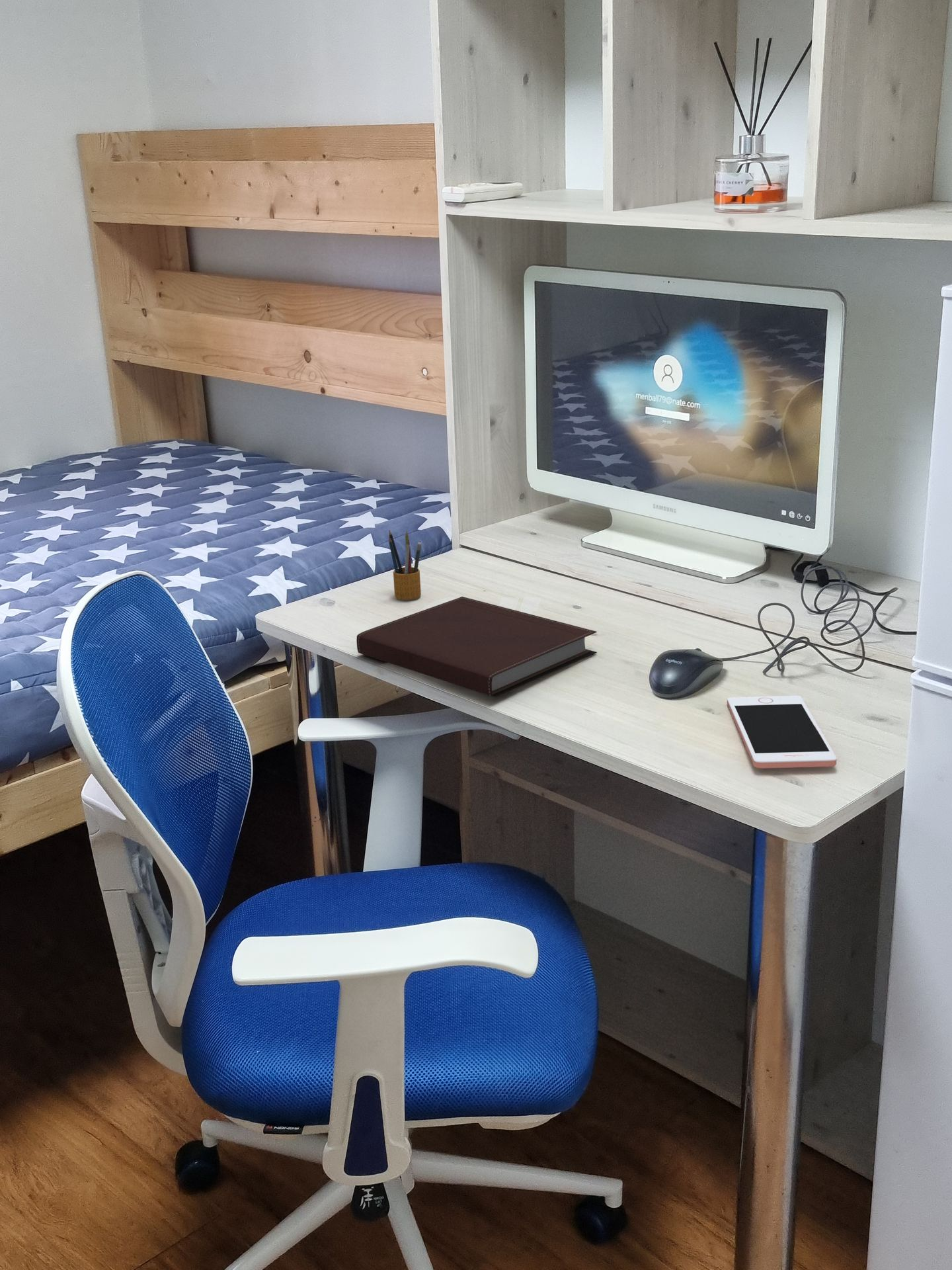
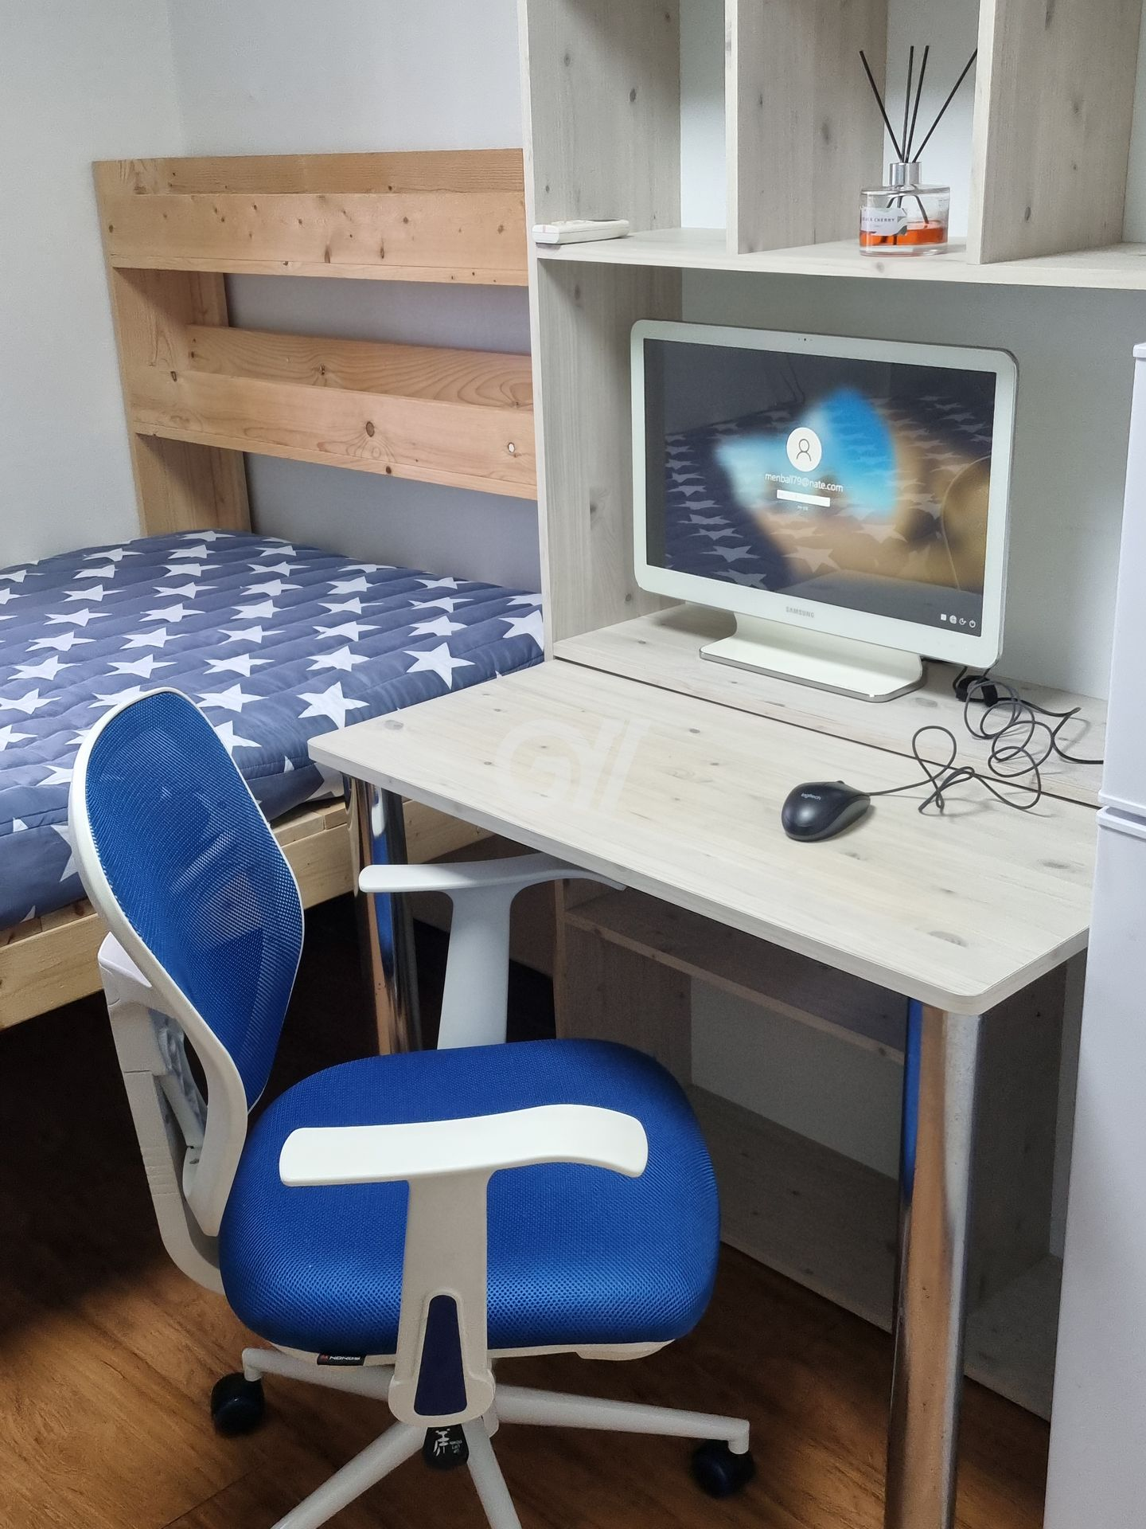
- pencil box (405, 564)
- cell phone (778, 730)
- notebook (475, 643)
